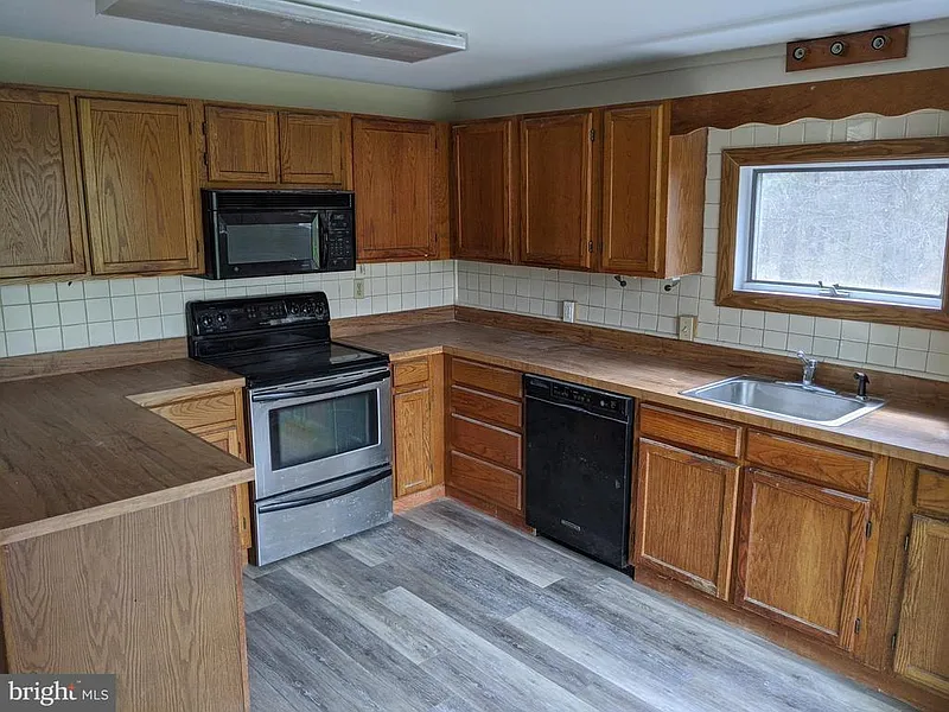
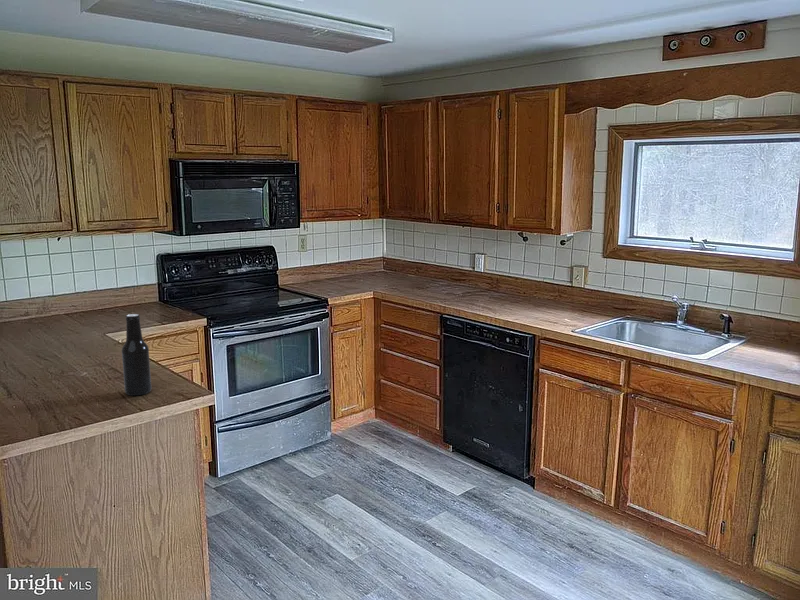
+ beer bottle (135, 354)
